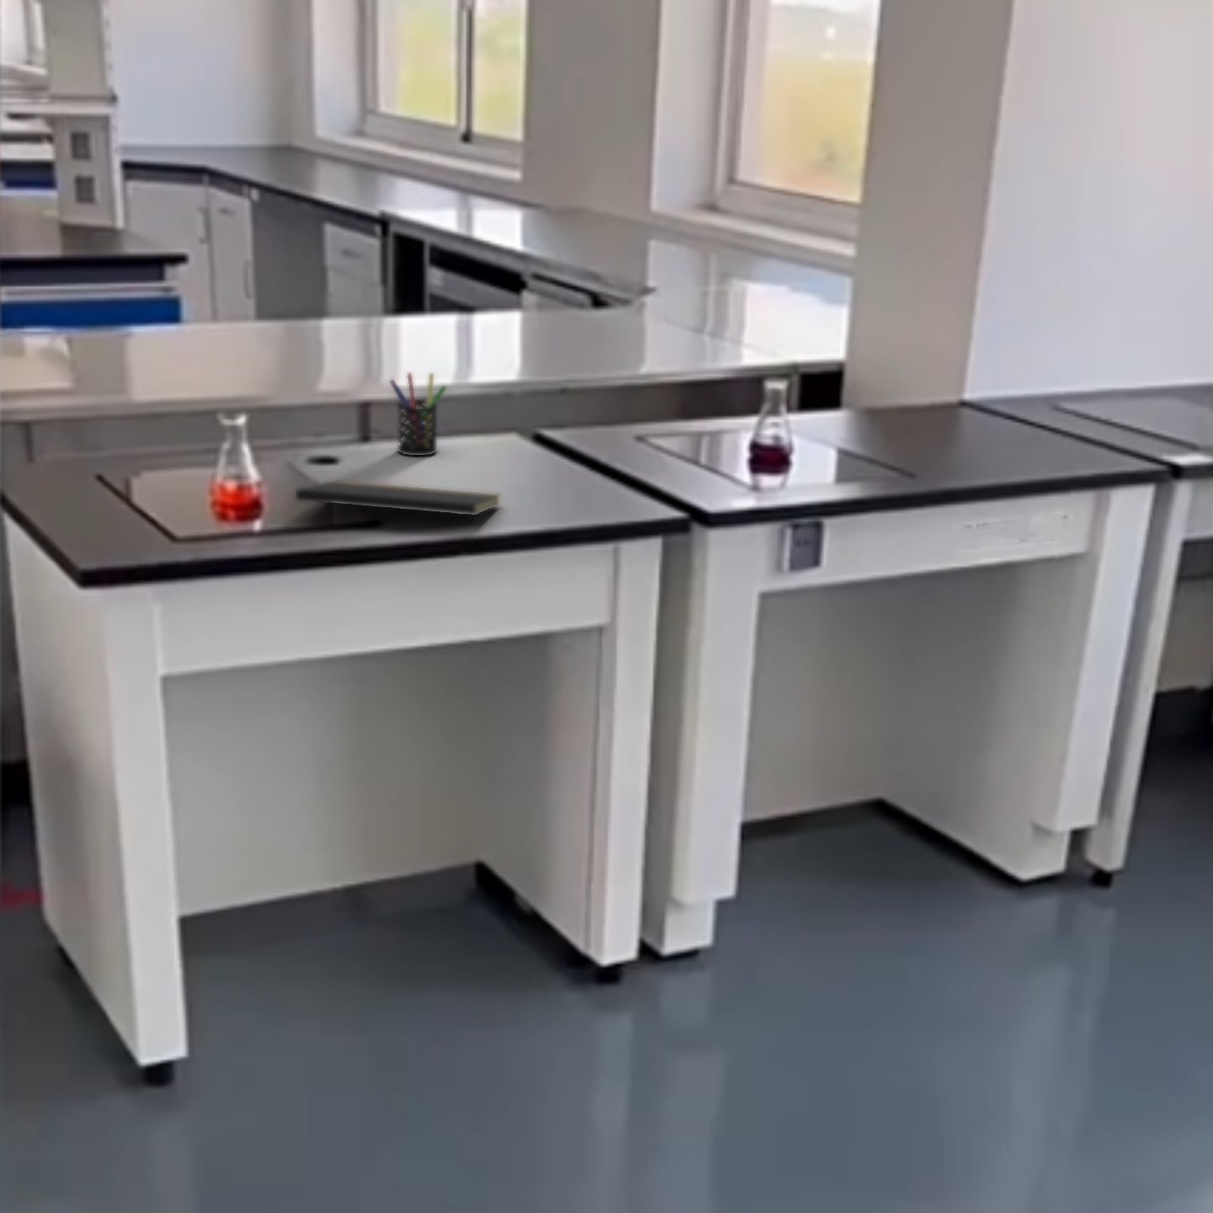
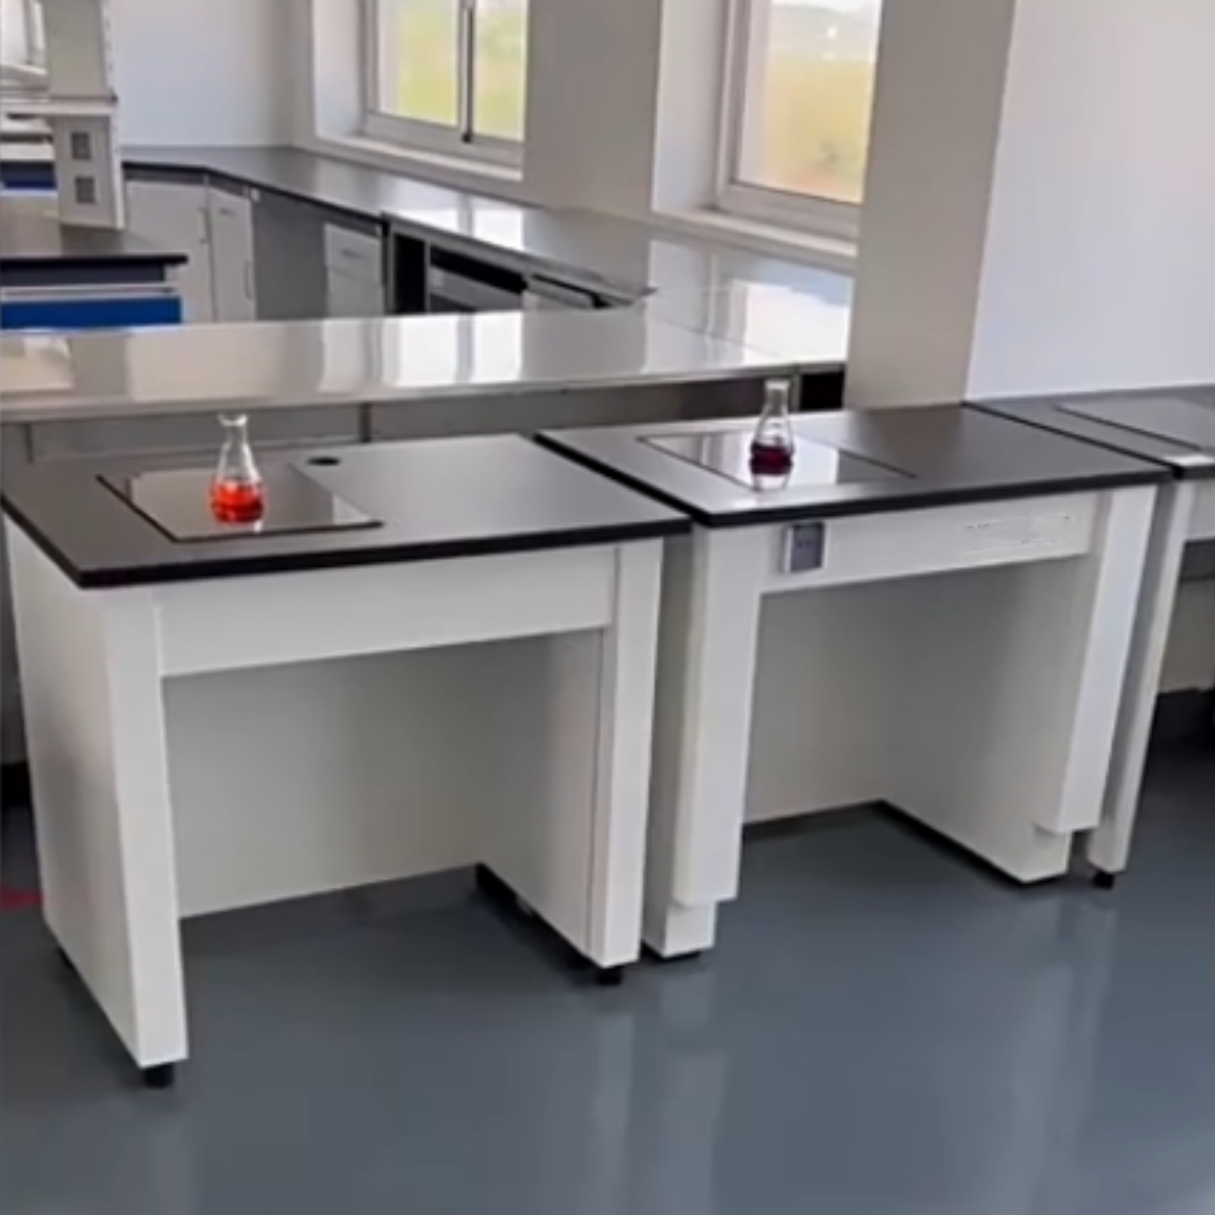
- pen holder (420, 411)
- notepad (401, 497)
